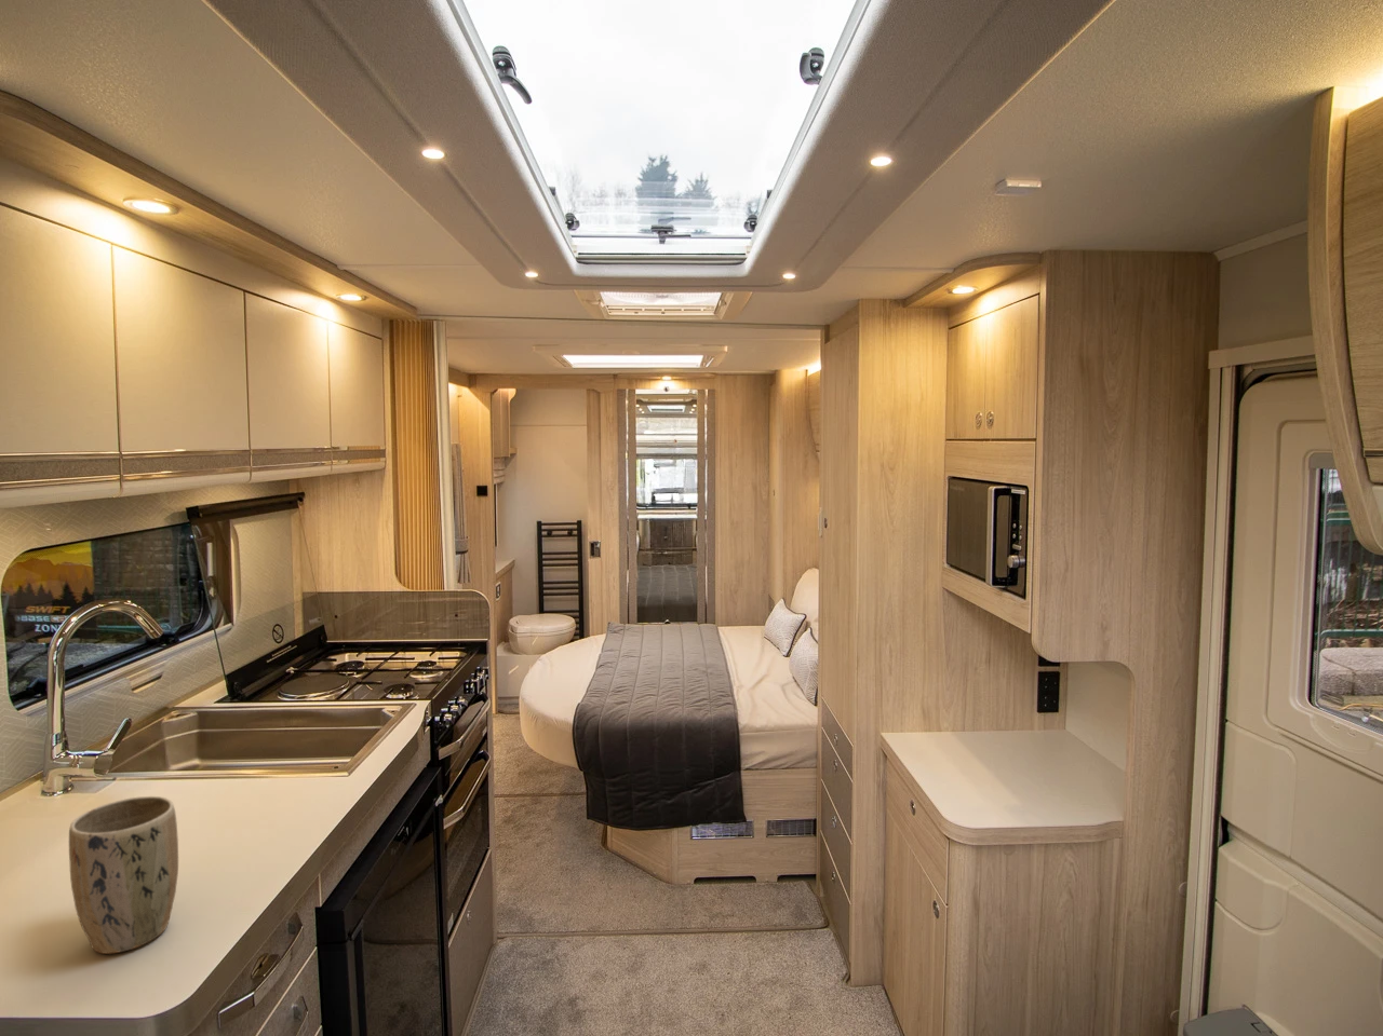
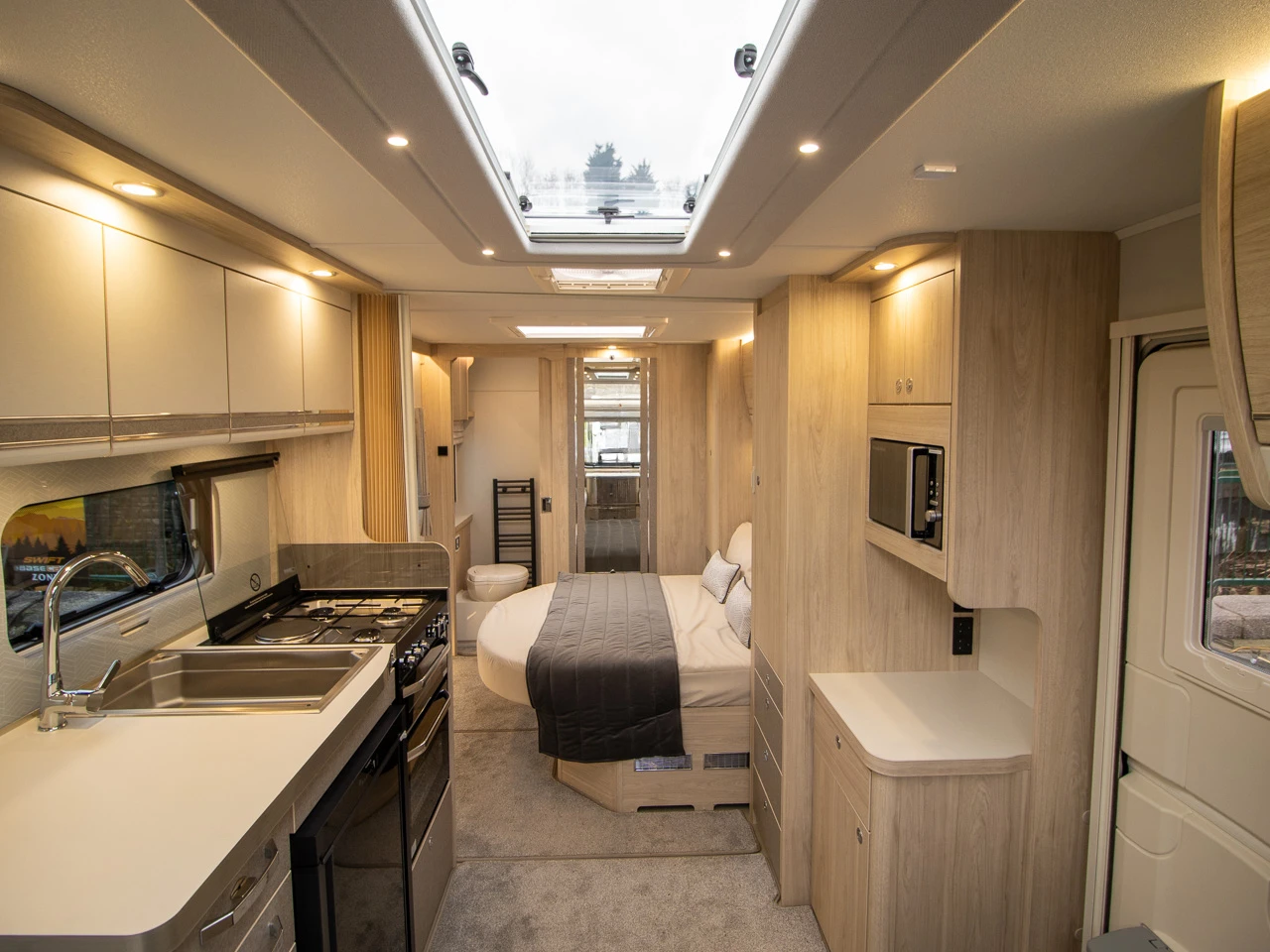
- plant pot (126, 874)
